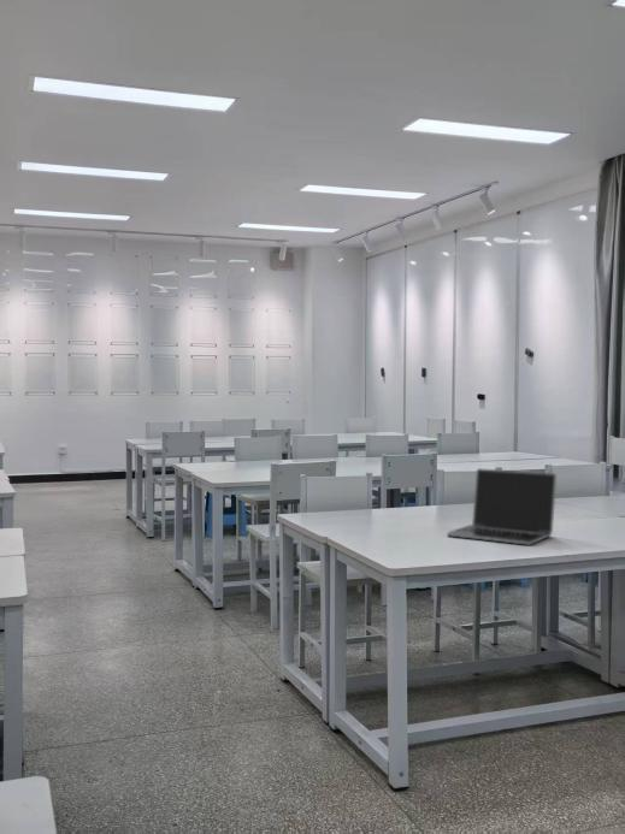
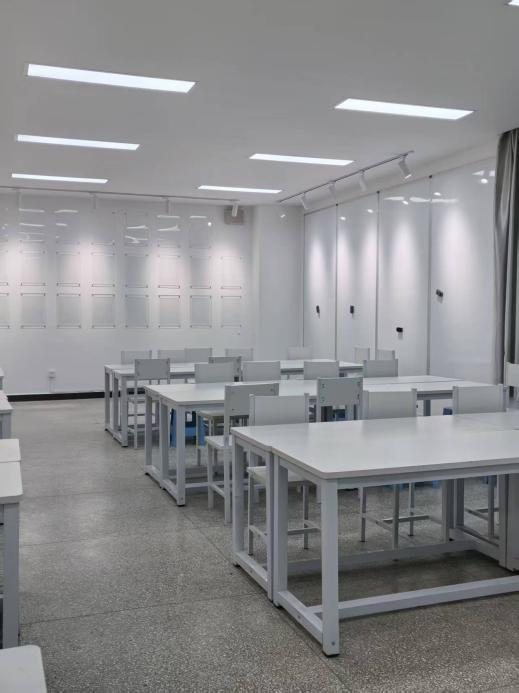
- laptop (501, 504)
